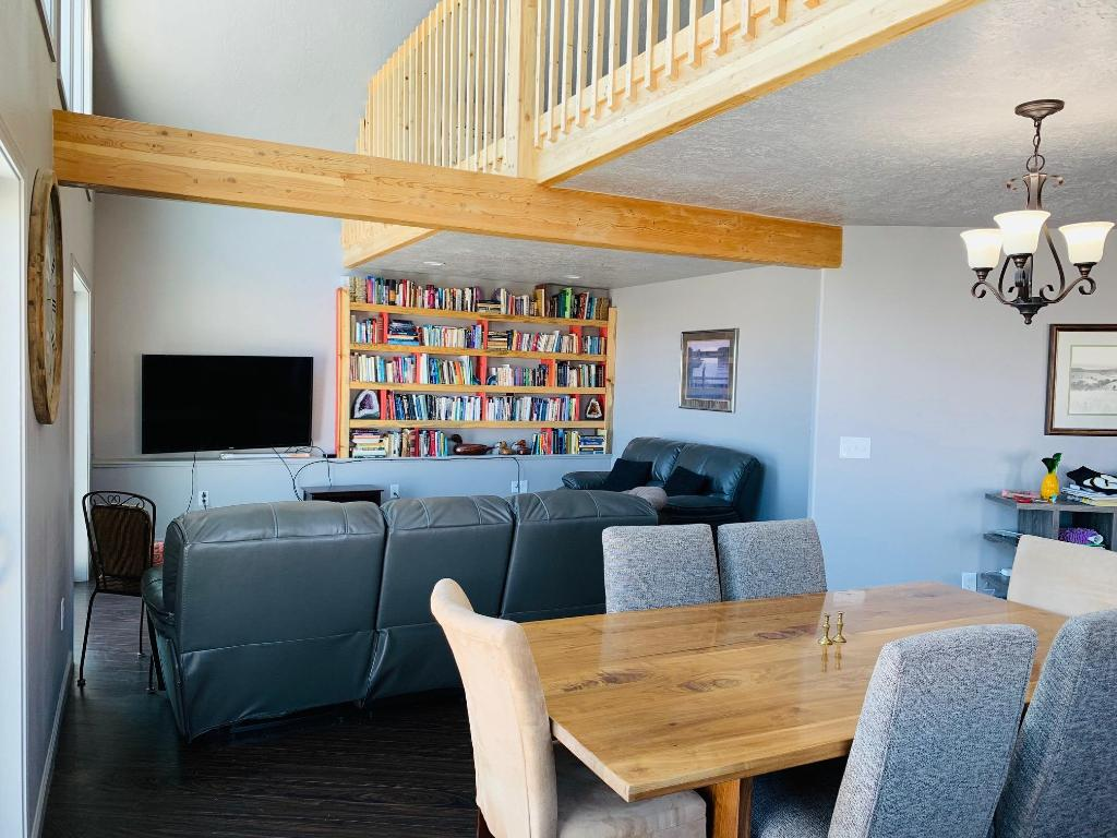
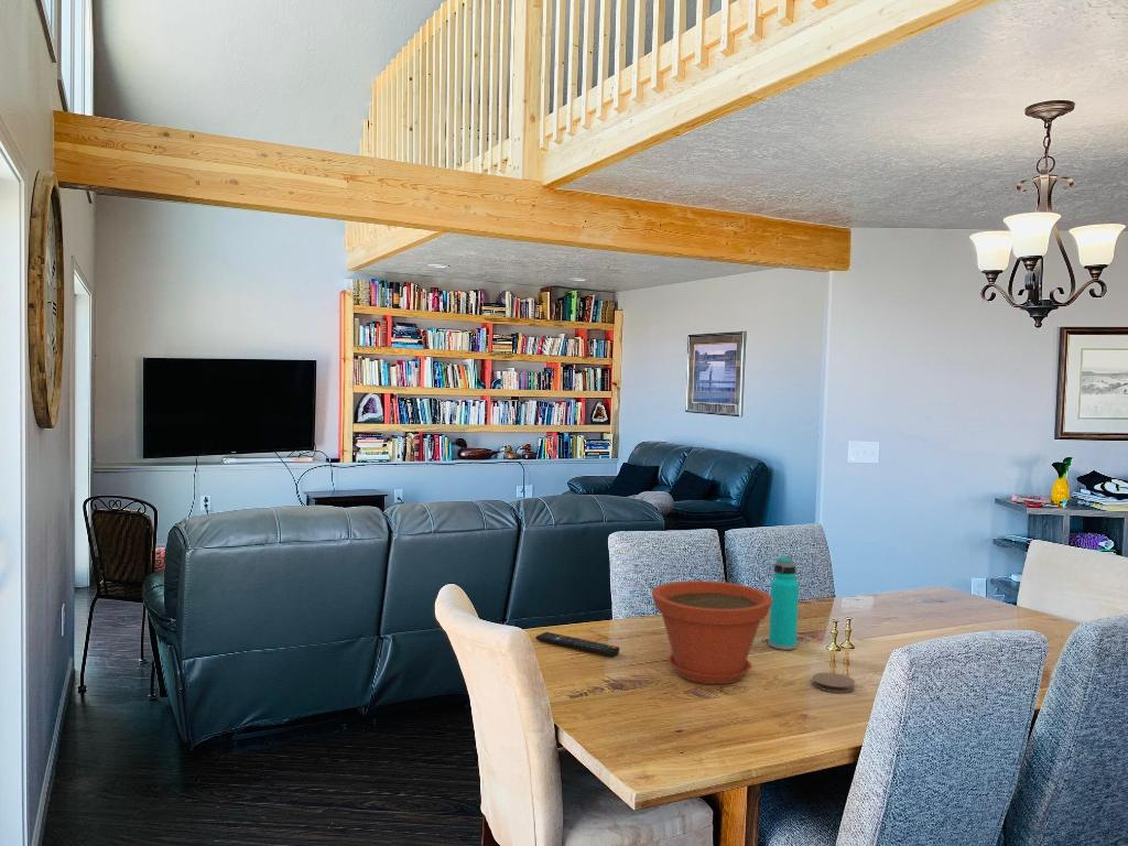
+ water bottle (783, 601)
+ plant pot (709, 633)
+ remote control (577, 643)
+ coaster (833, 682)
